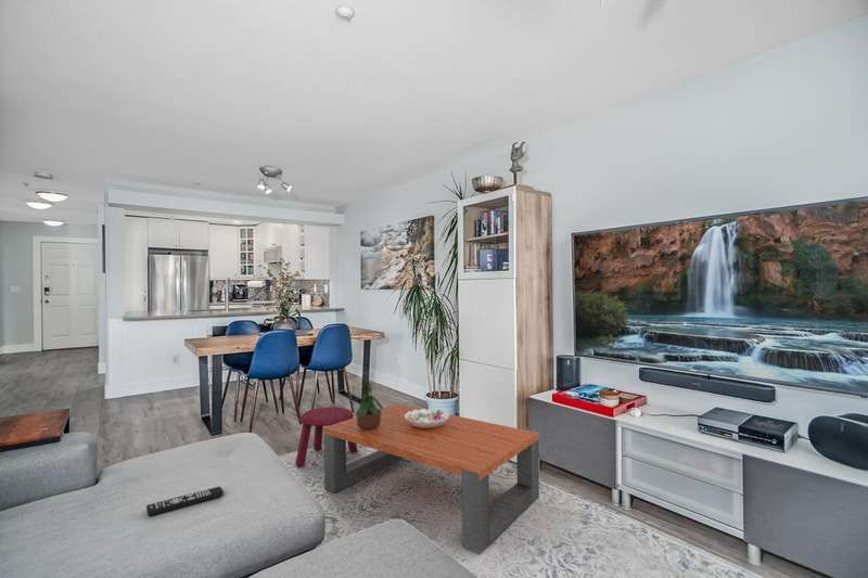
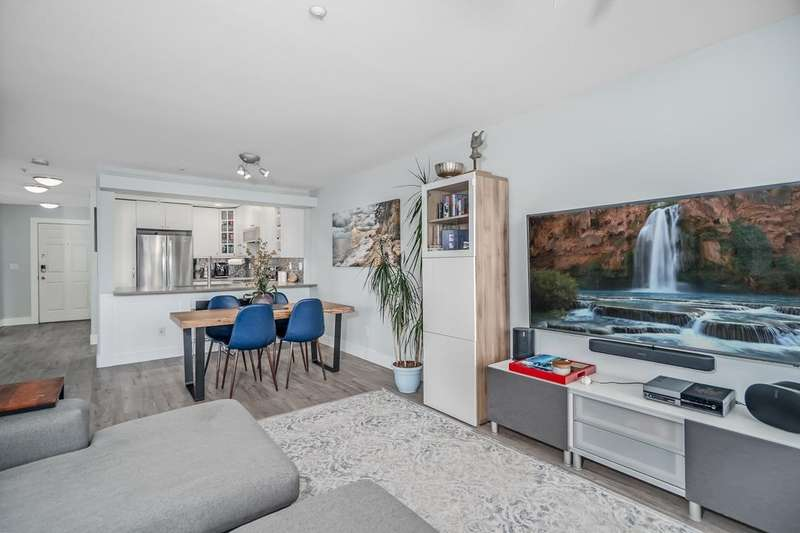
- decorative bowl (426, 419)
- stool (321, 435)
- coffee table (429, 461)
- remote control (186, 500)
- potted plant (367, 399)
